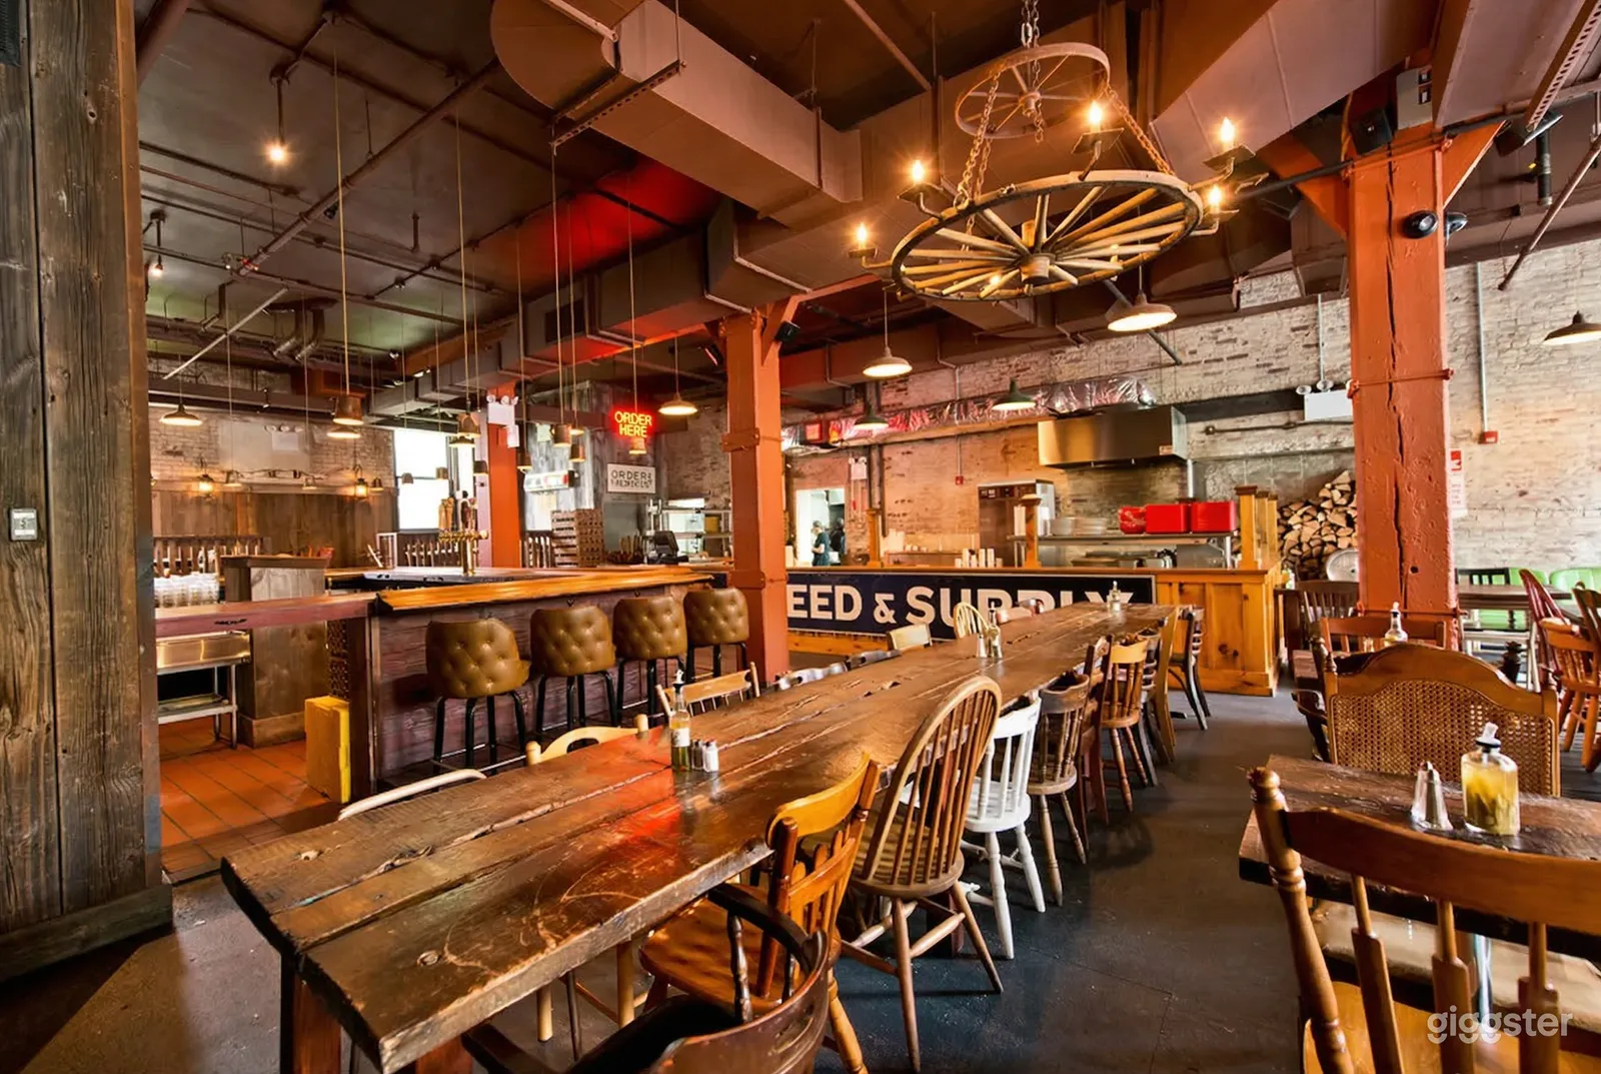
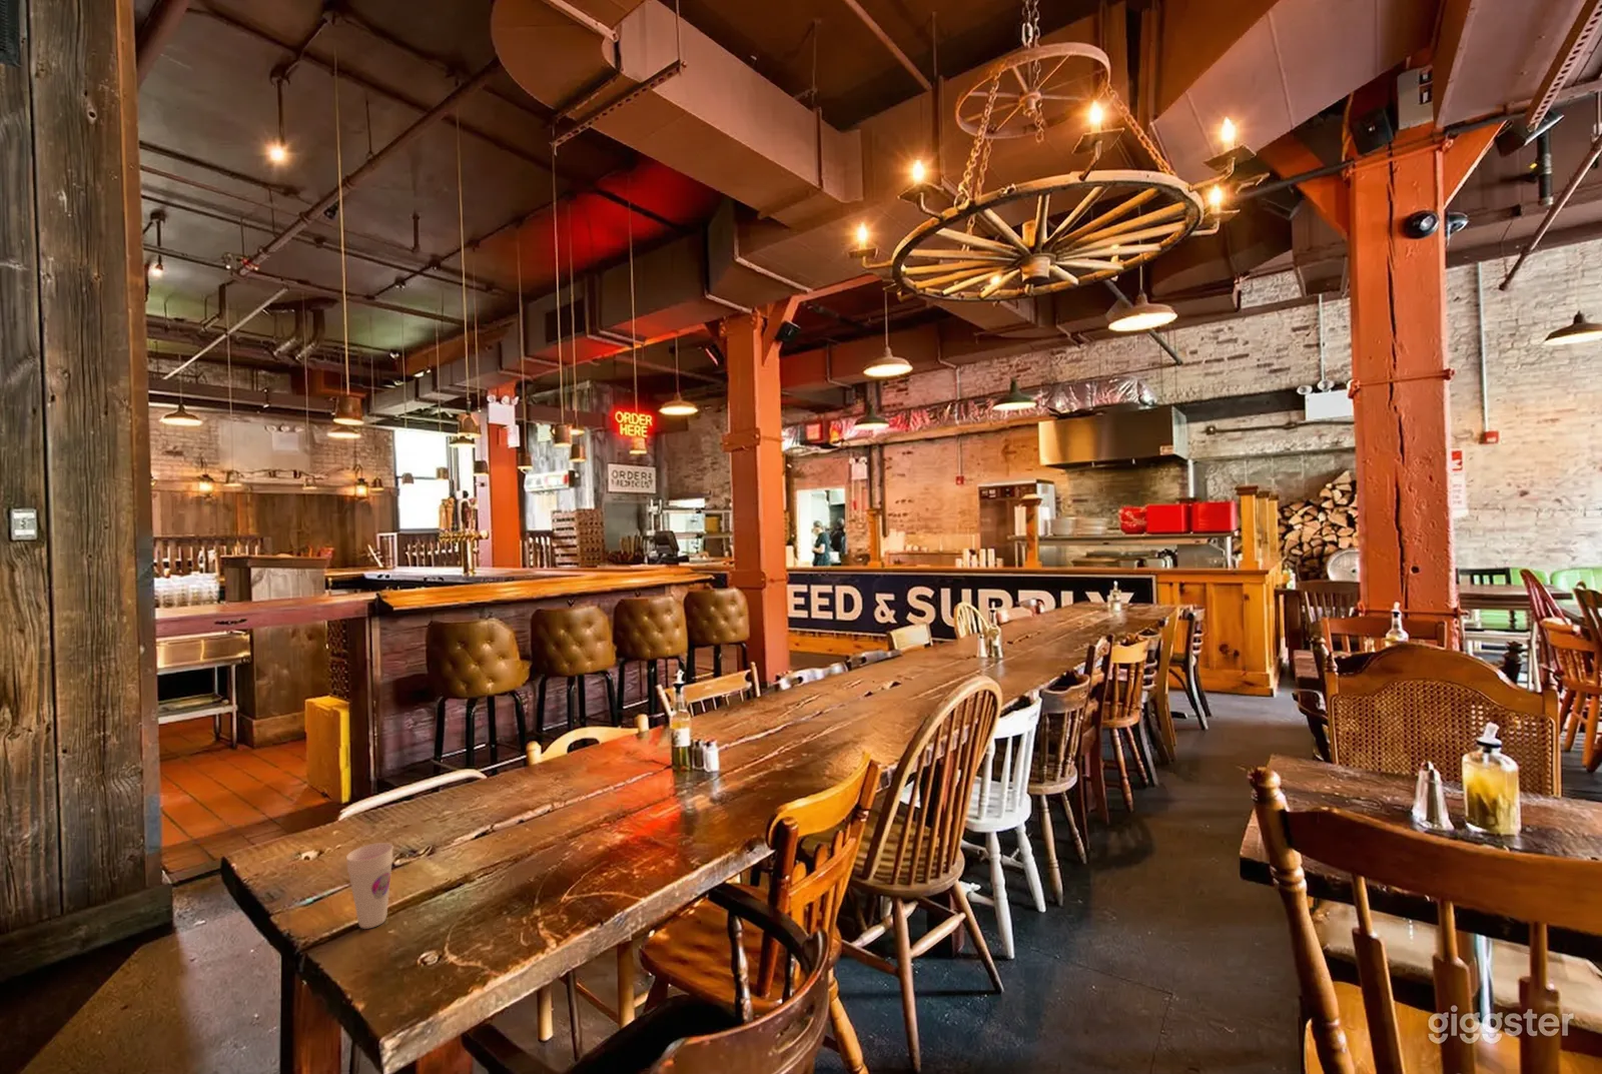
+ cup (371, 887)
